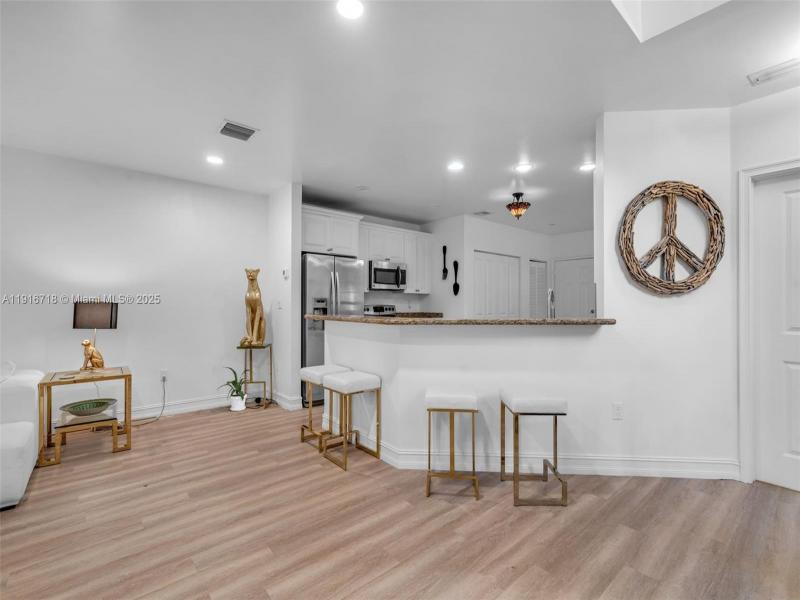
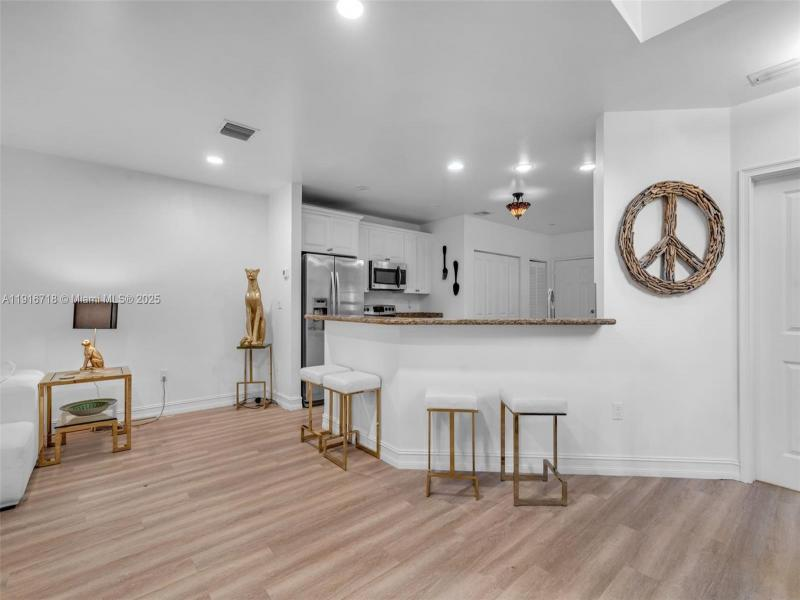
- house plant (237, 387)
